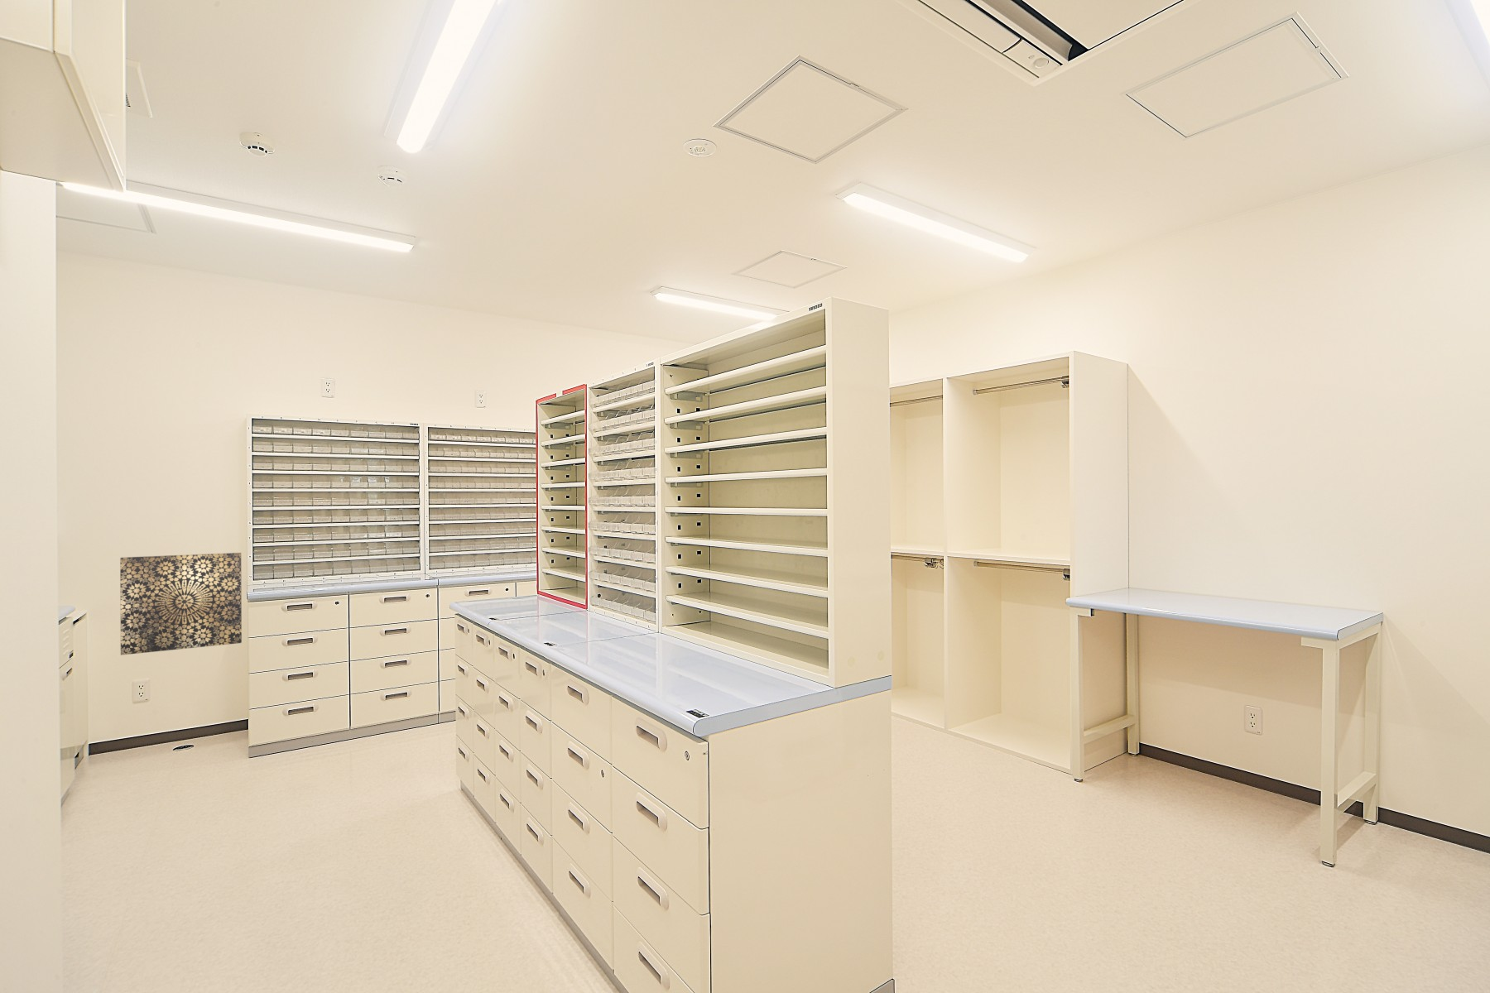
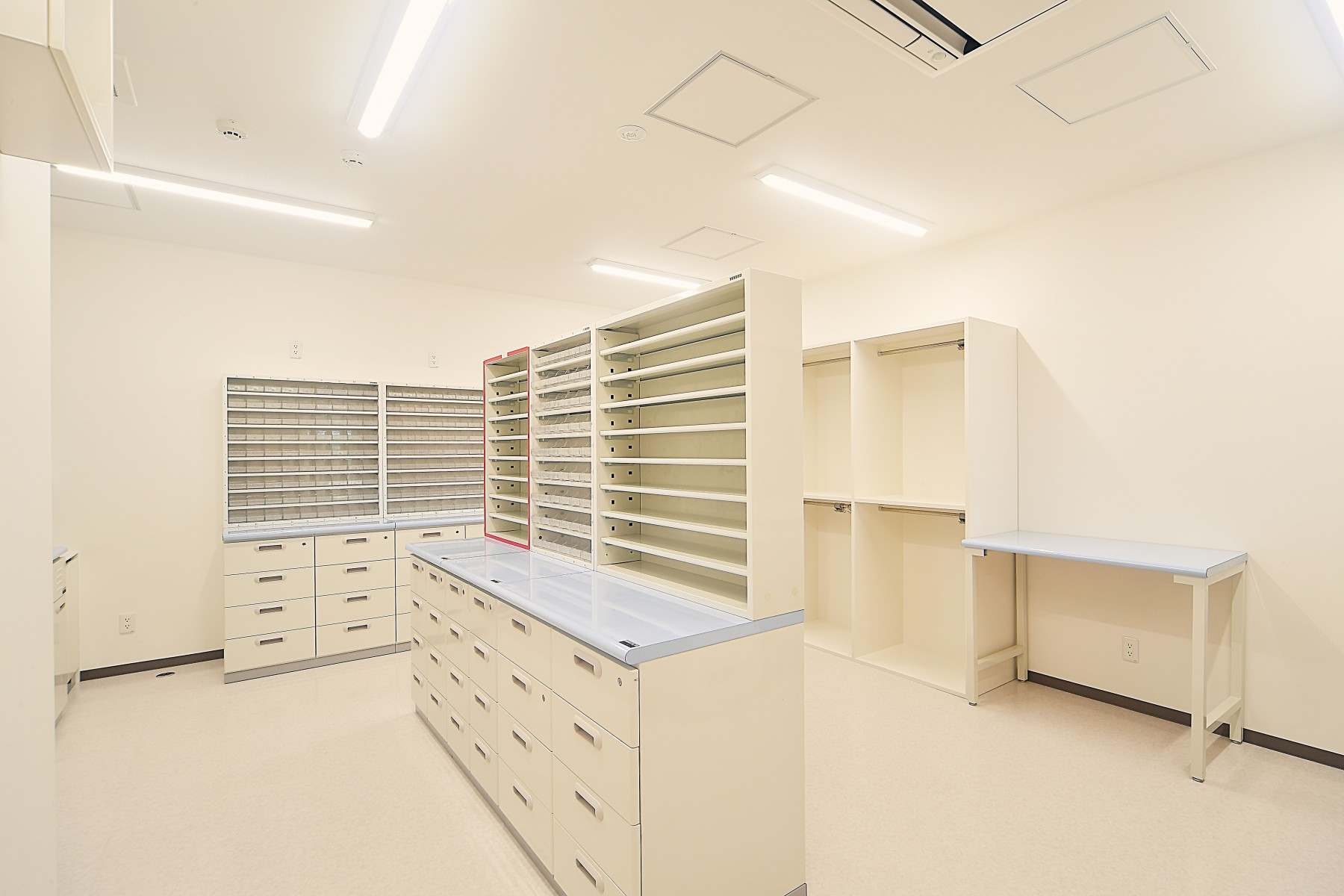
- wall art (183, 602)
